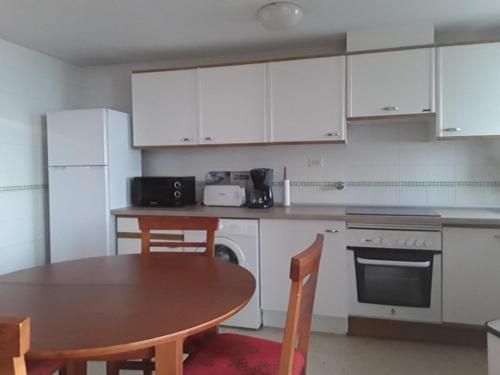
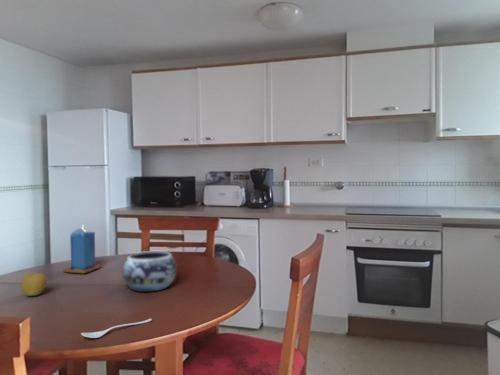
+ spoon (118, 326)
+ candle (81, 247)
+ decorative bowl (150, 270)
+ apple (34, 283)
